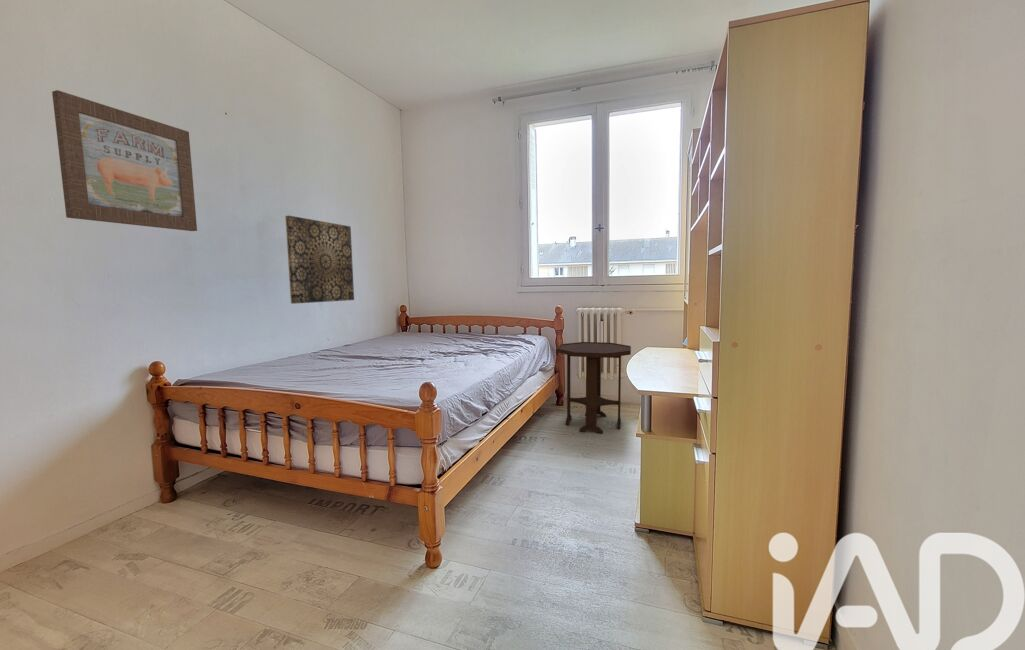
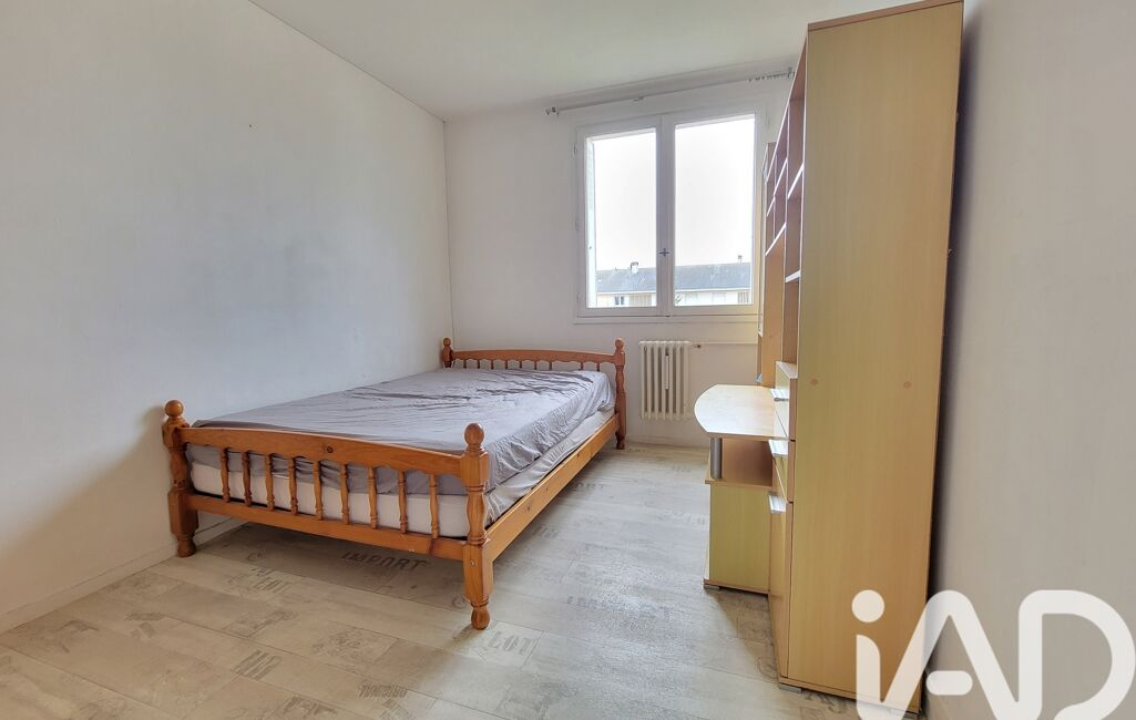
- side table (593, 385)
- wall art (133, 170)
- wall art (323, 262)
